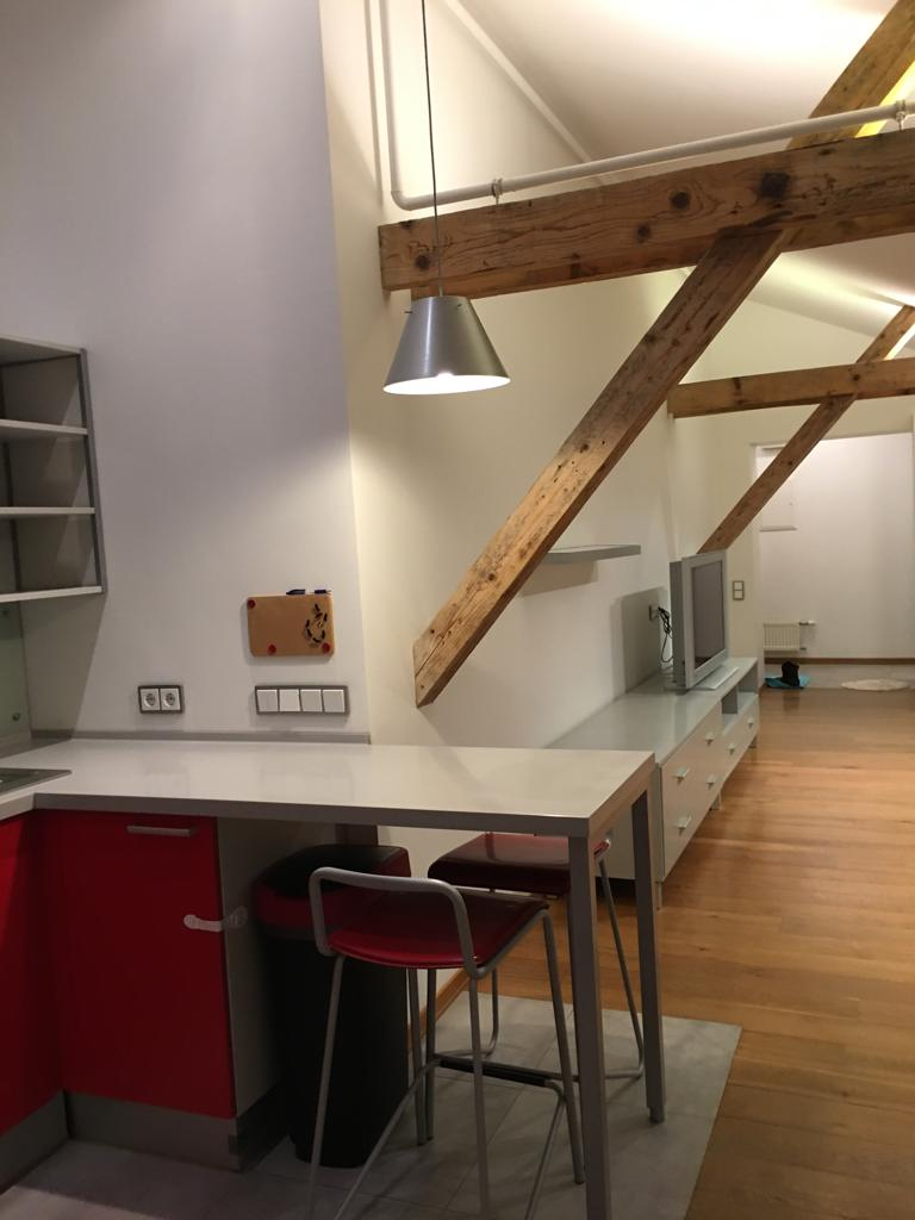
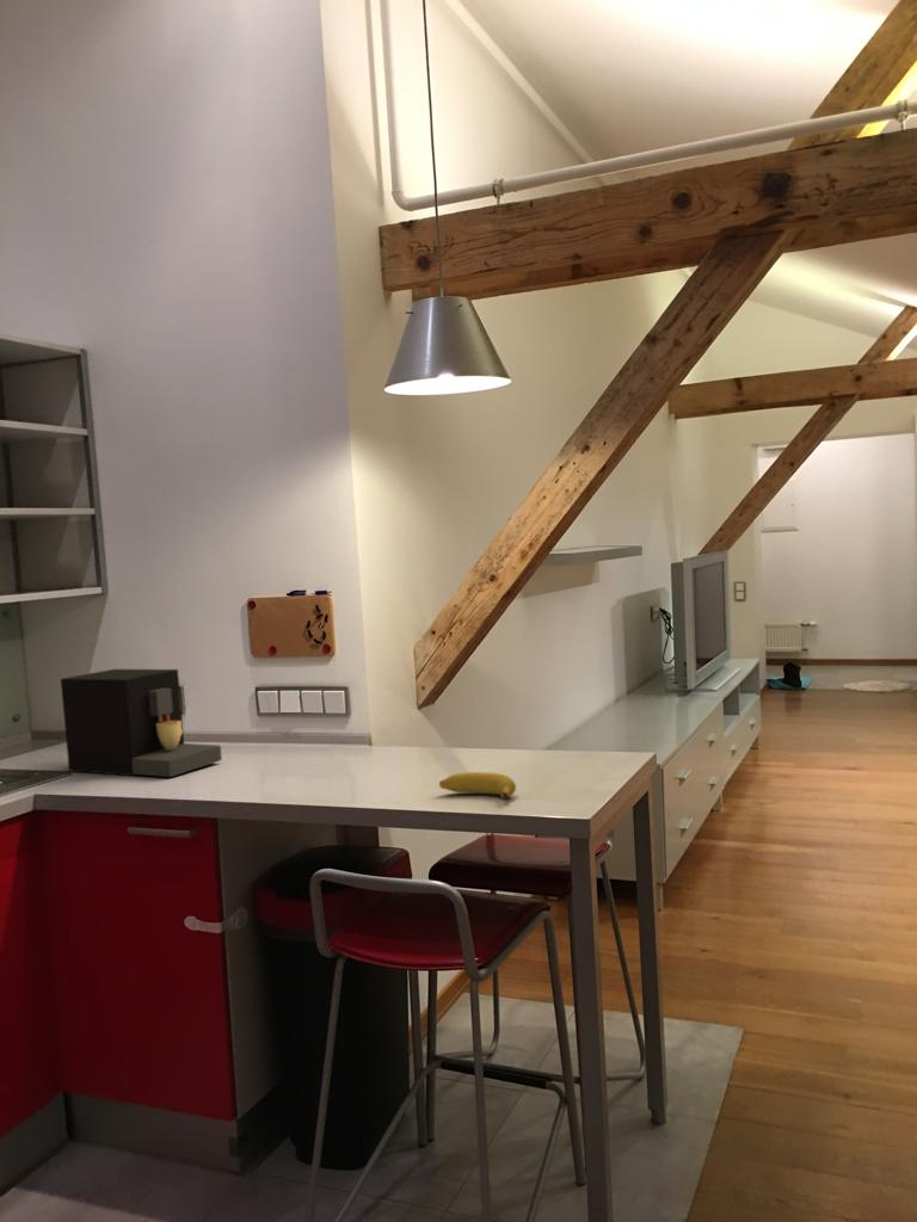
+ coffee maker (141, 720)
+ banana (476, 786)
